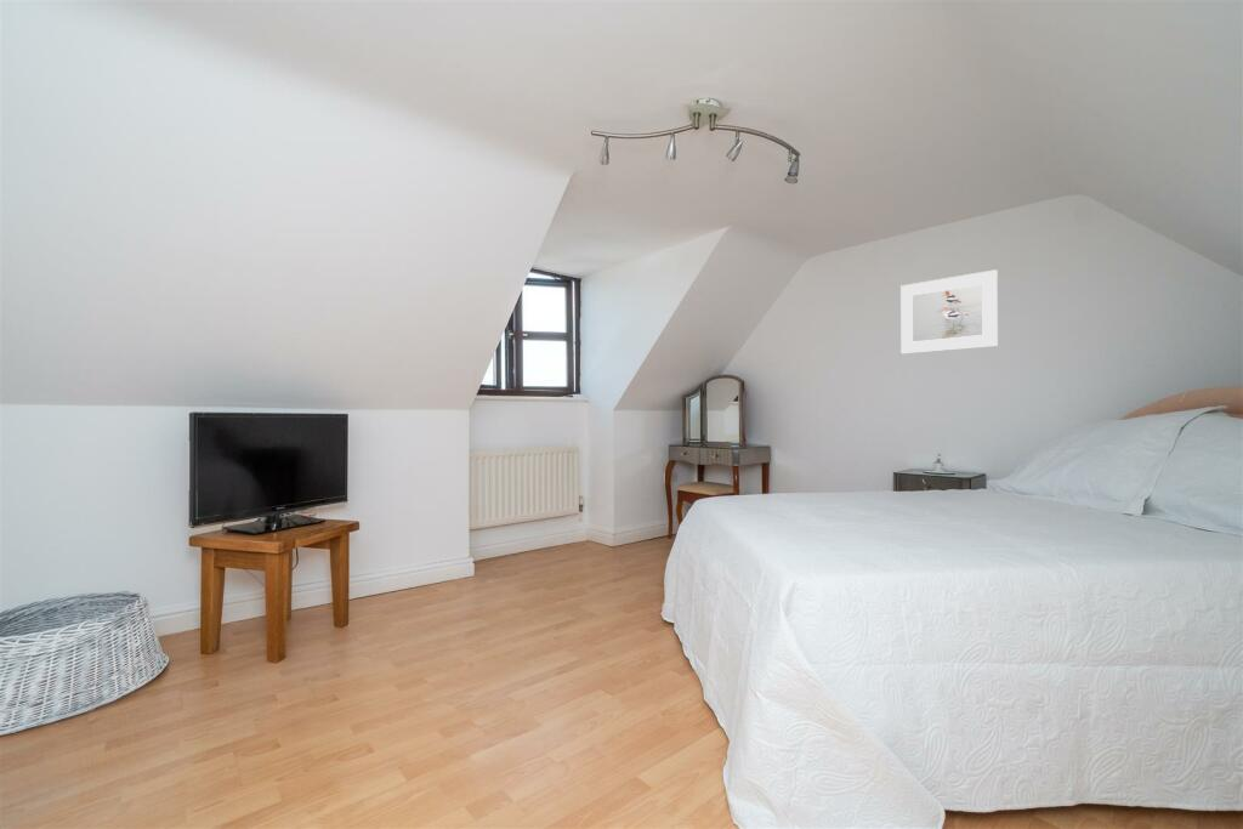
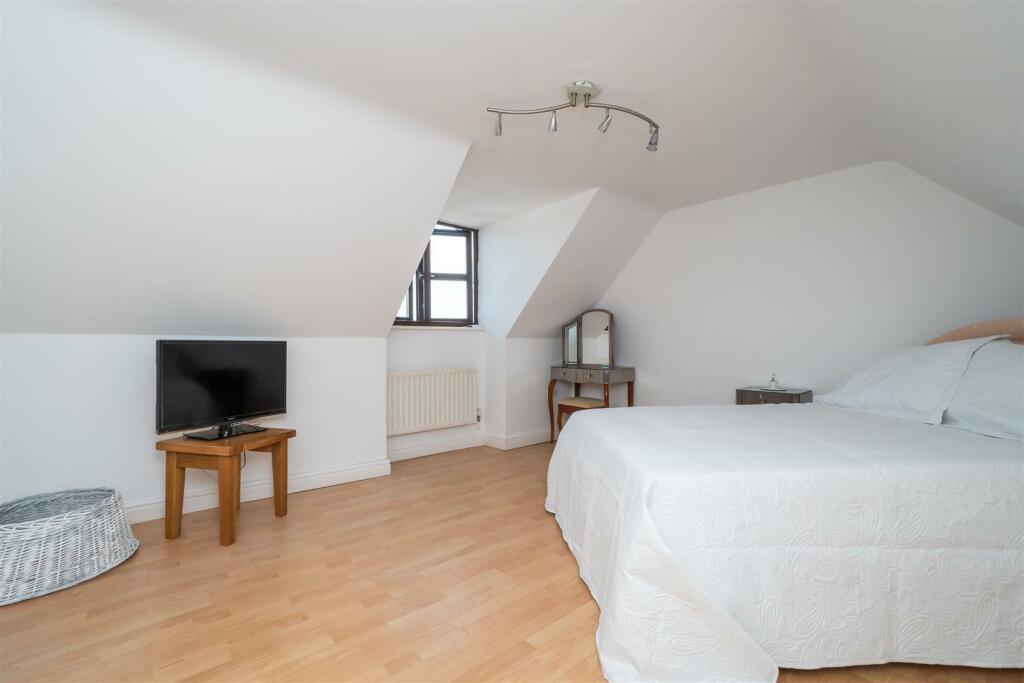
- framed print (946, 313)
